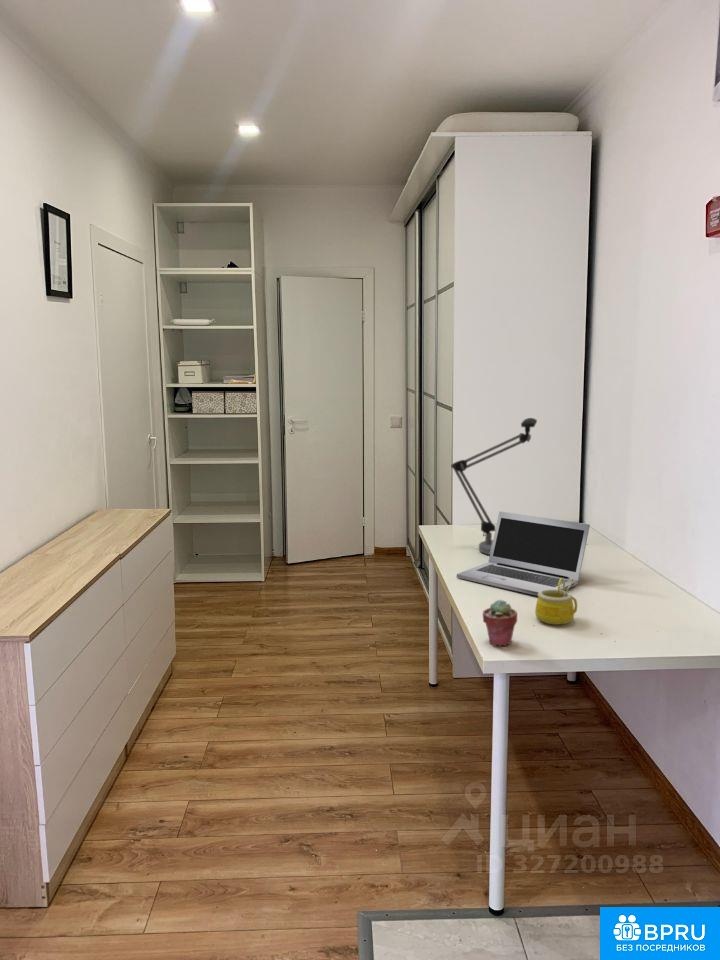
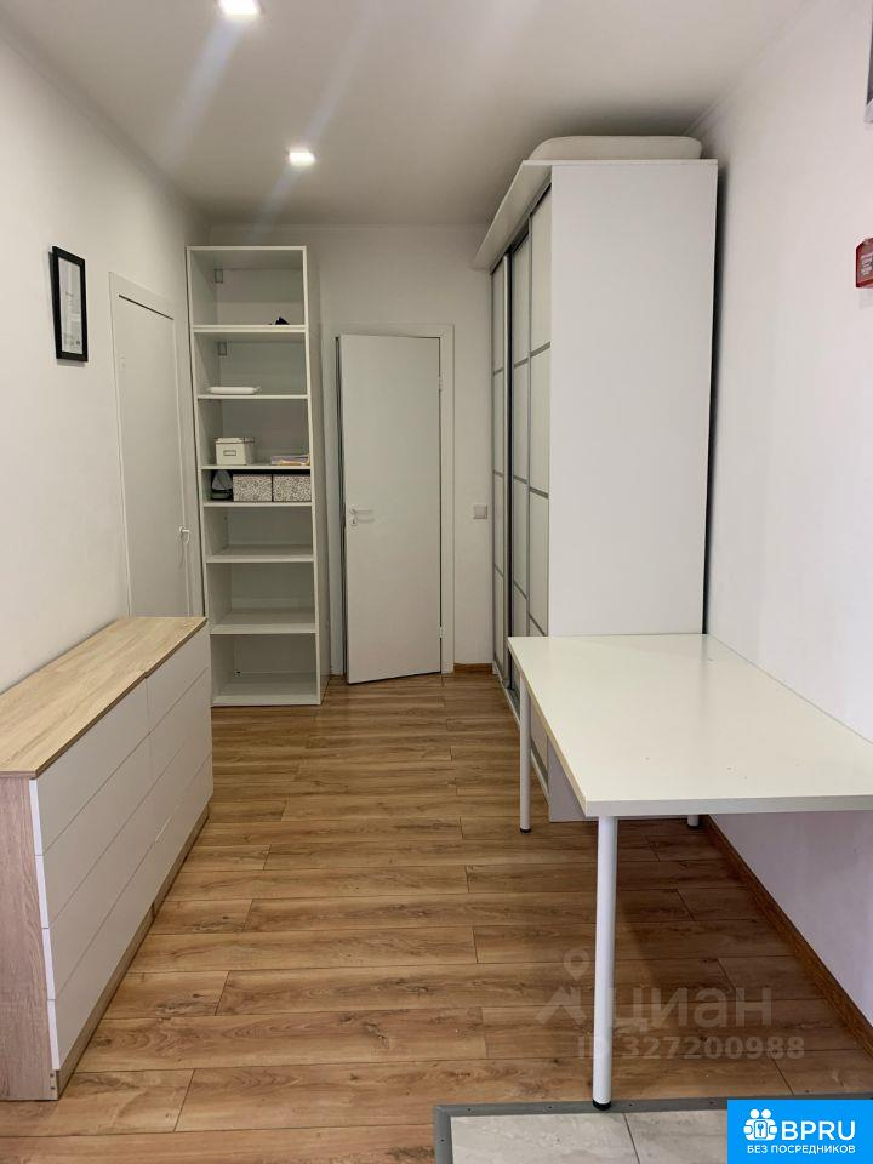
- mug (558, 600)
- desk lamp (476, 495)
- potted succulent (500, 621)
- laptop (522, 551)
